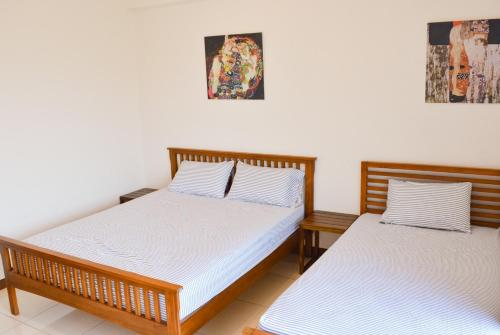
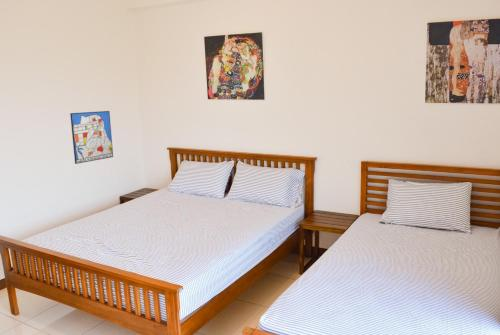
+ wall art (92, 136)
